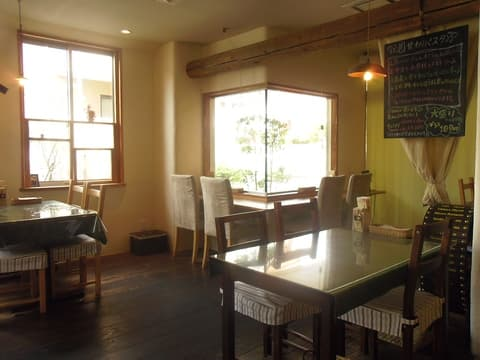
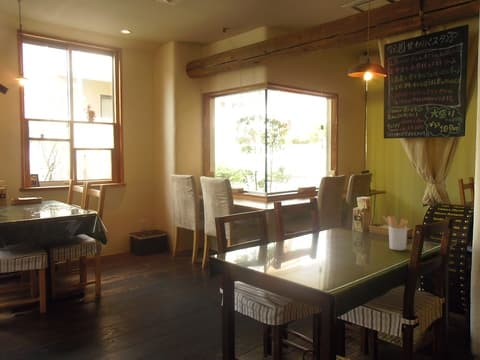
+ utensil holder (394, 231)
